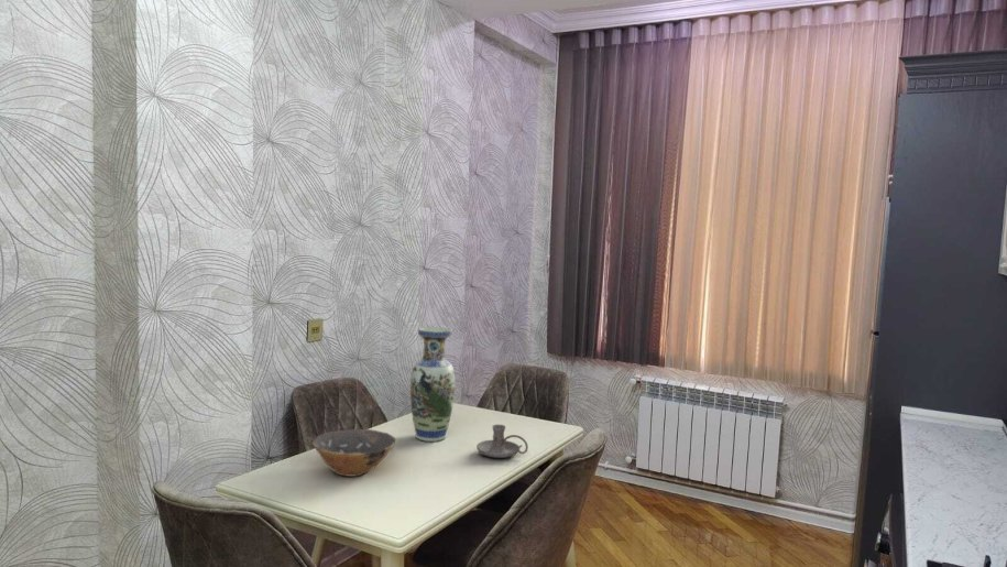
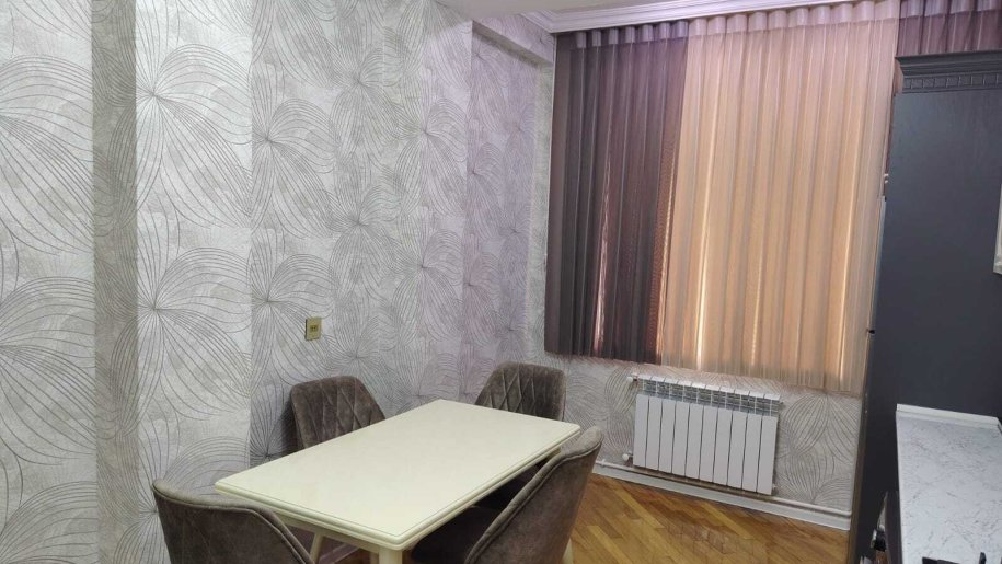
- candle holder (503, 440)
- bowl (353, 455)
- vase (433, 383)
